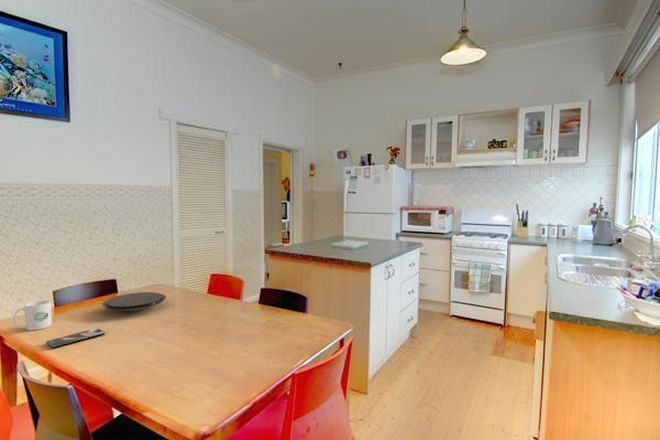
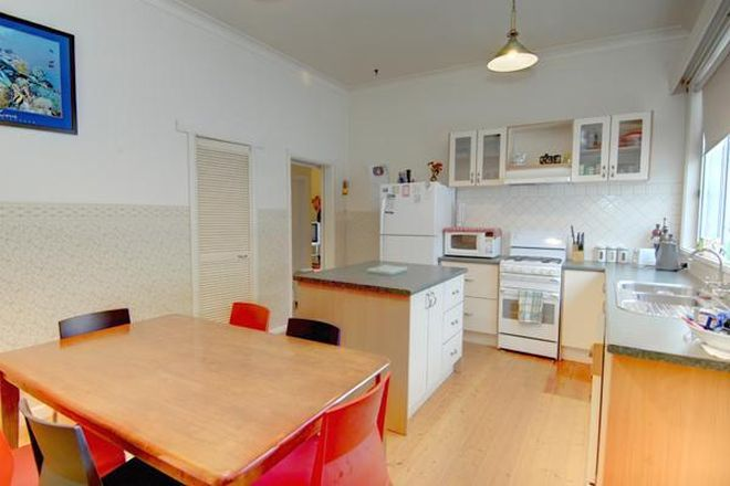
- smartphone (76, 337)
- mug (32, 316)
- plate (135, 303)
